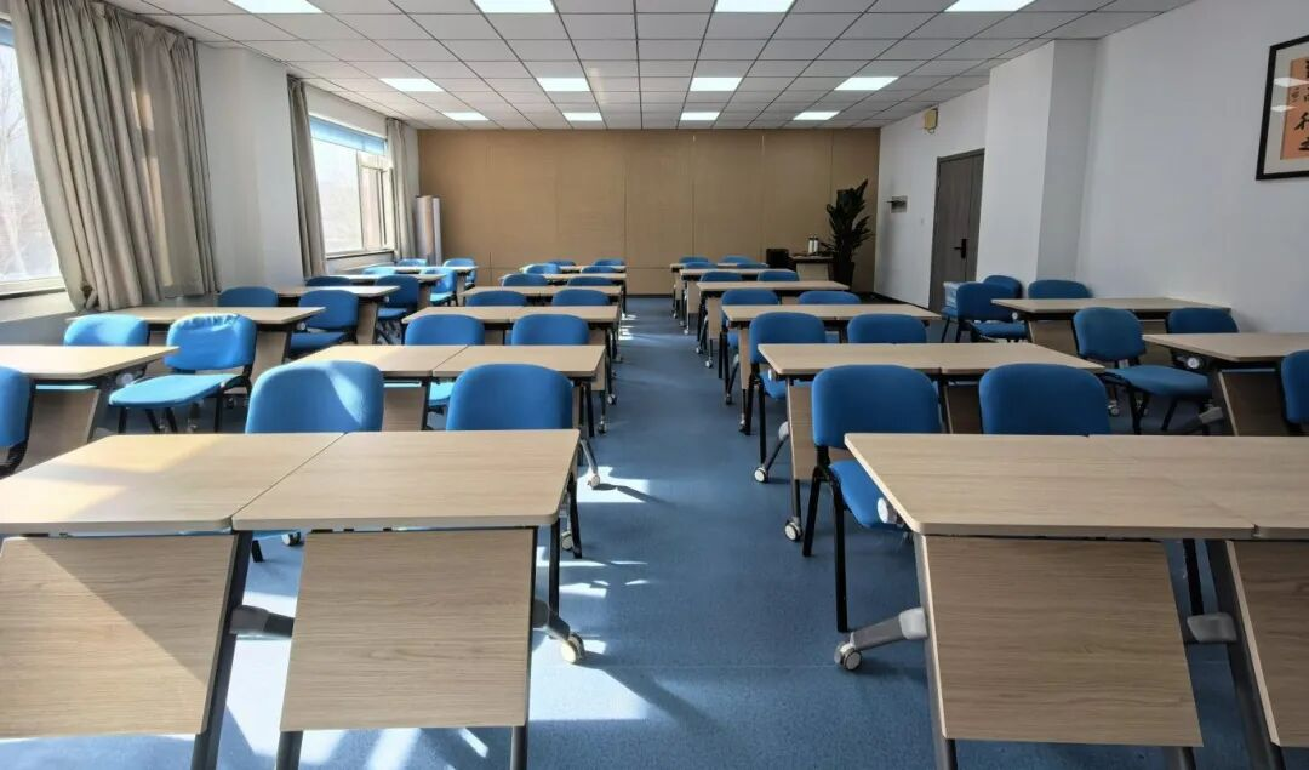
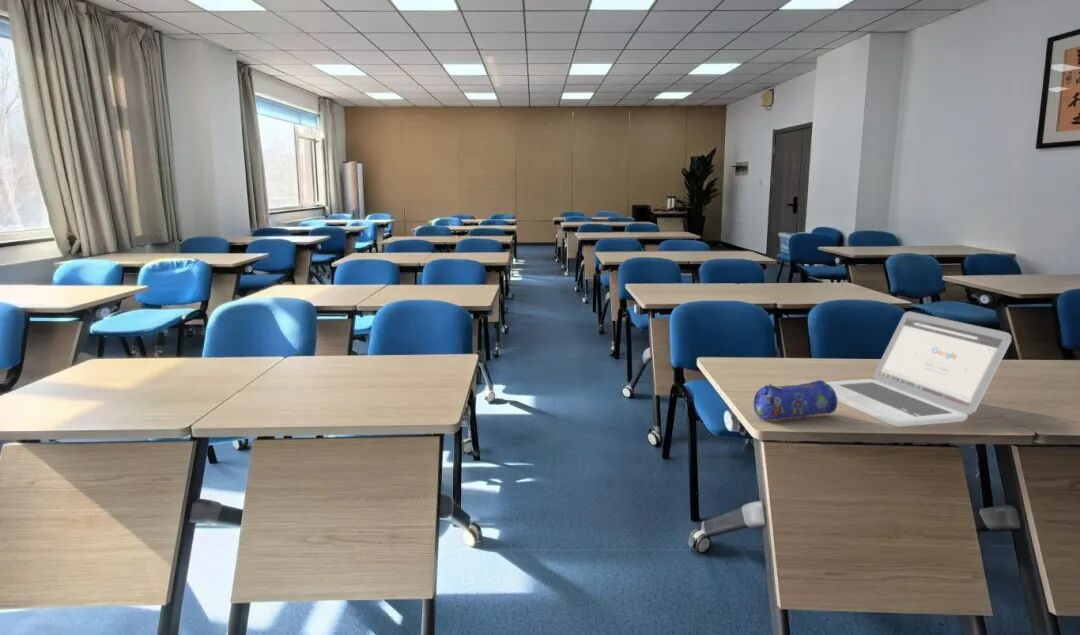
+ laptop (901, 364)
+ pencil case (794, 399)
